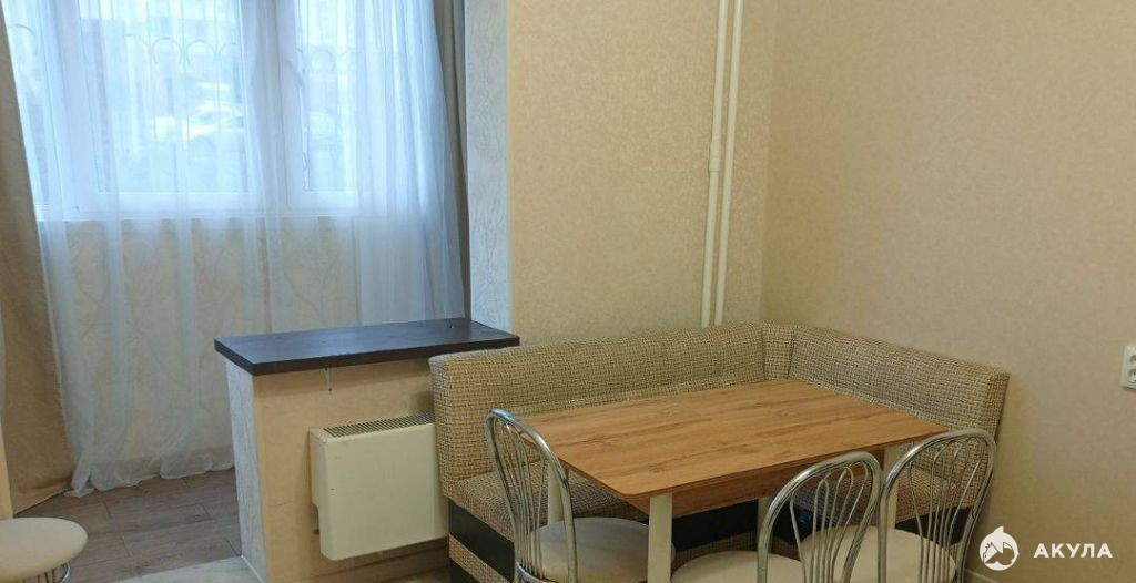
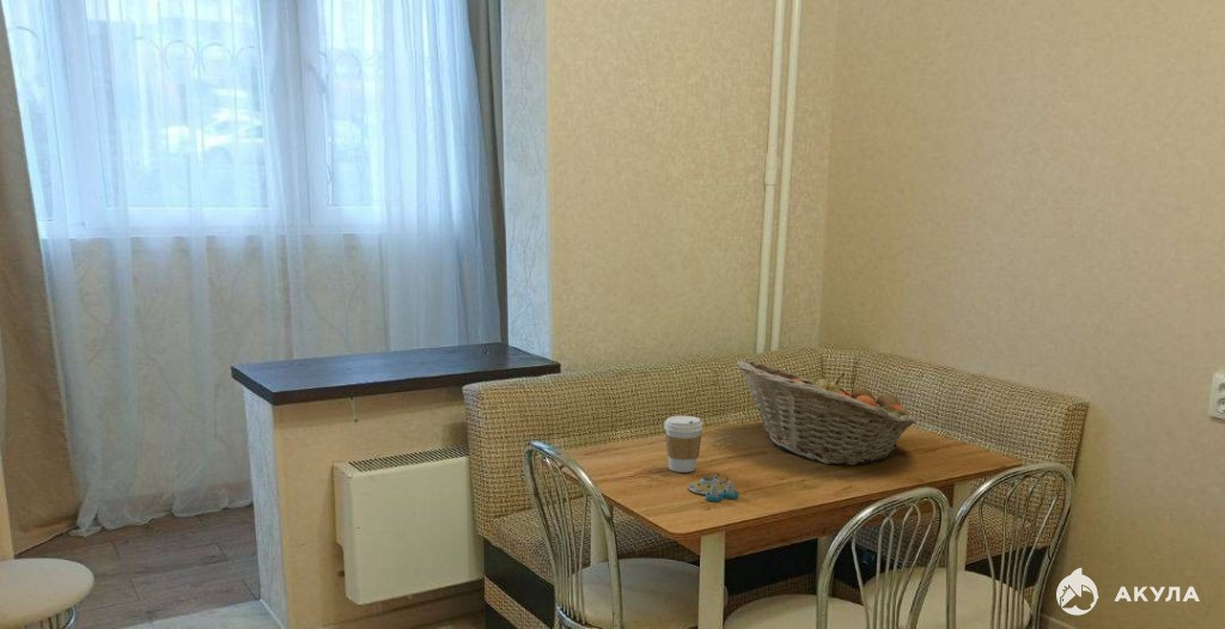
+ fruit basket (822, 405)
+ coffee cup (682, 442)
+ salt and pepper shaker set (712, 483)
